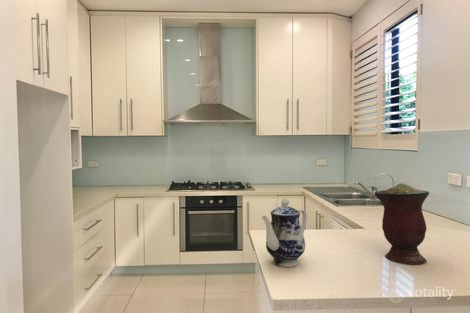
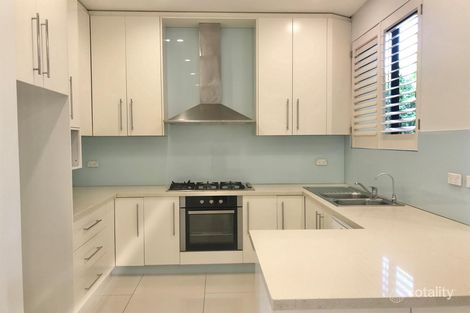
- vase (400, 220)
- teapot (285, 230)
